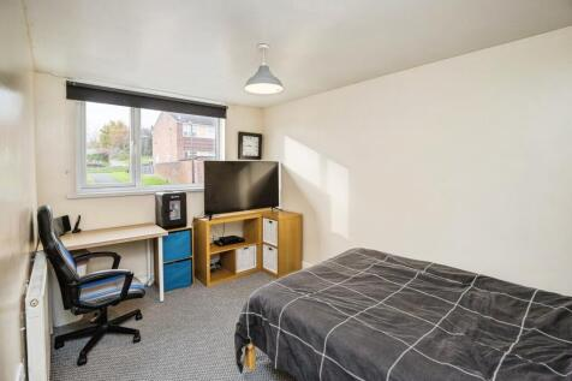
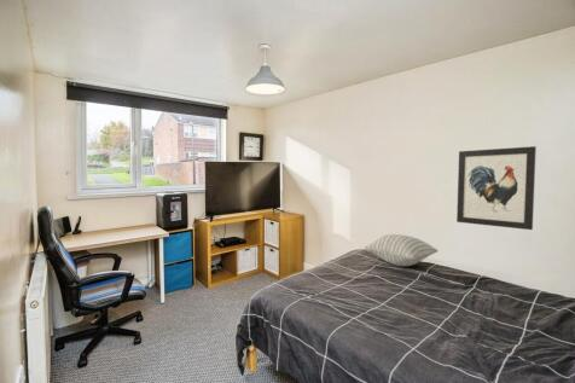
+ pillow (400, 249)
+ wall art (493, 187)
